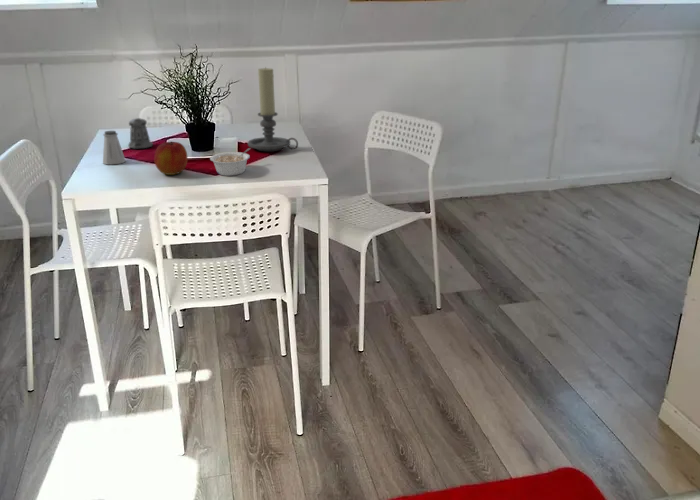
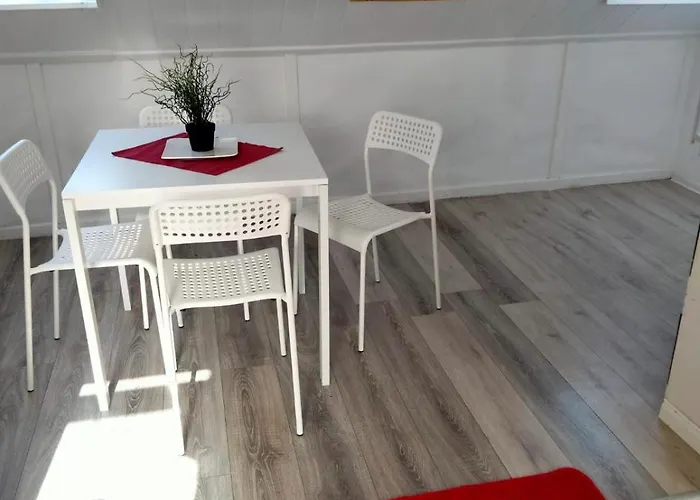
- candle holder (271, 108)
- apple (170, 157)
- legume (230, 162)
- pepper shaker (139, 131)
- saltshaker (112, 146)
